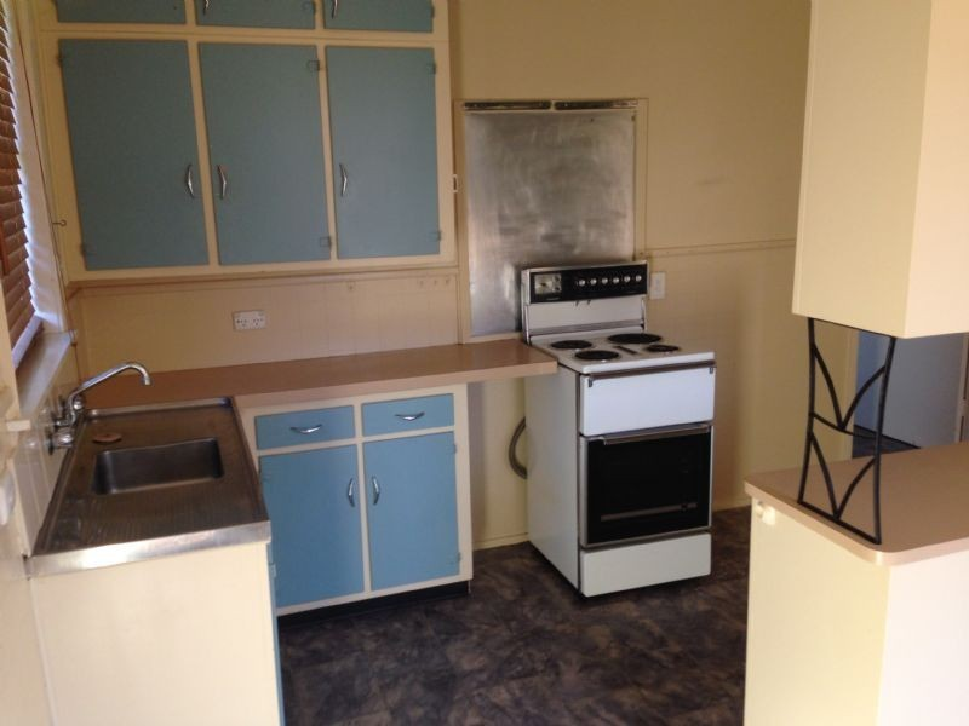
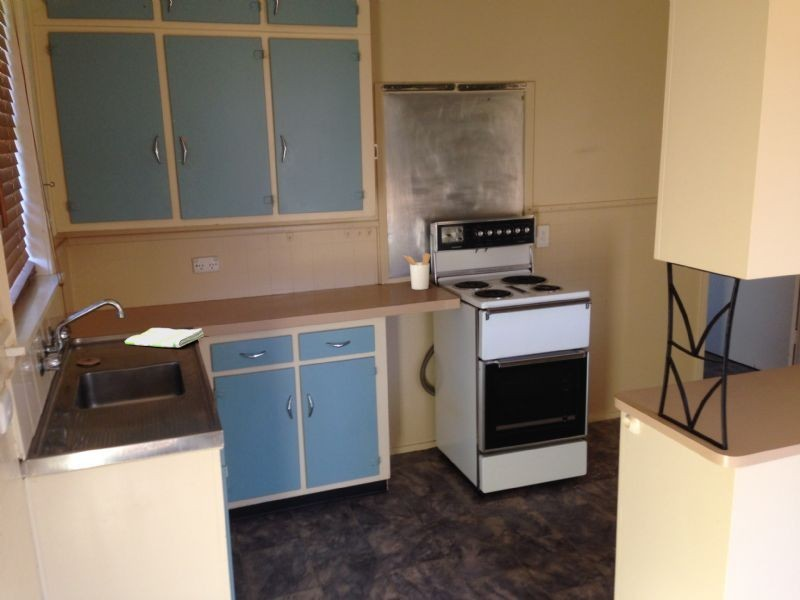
+ utensil holder (416, 270)
+ dish towel (164, 336)
